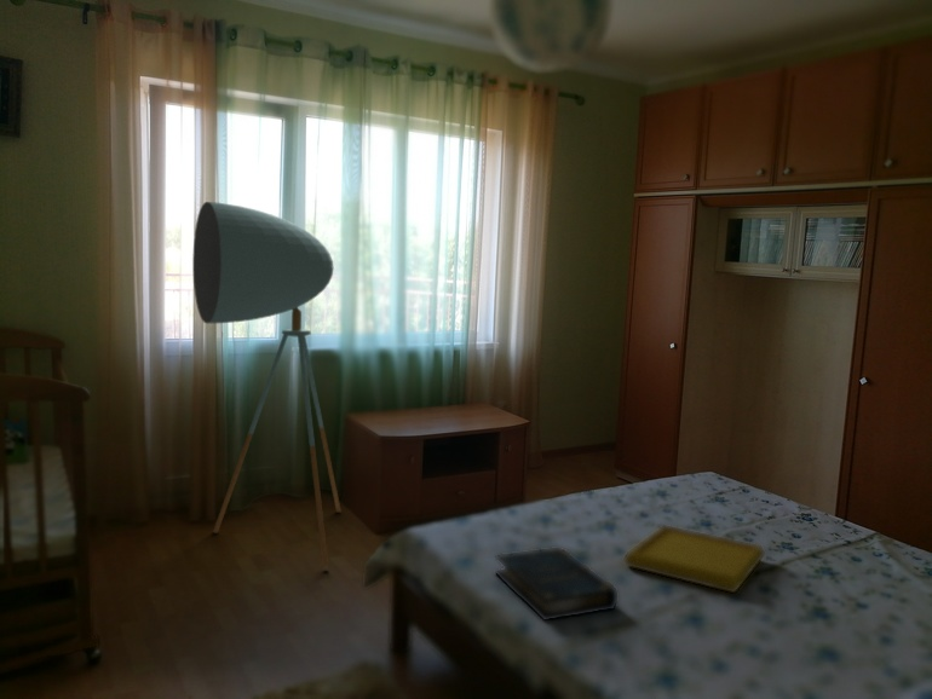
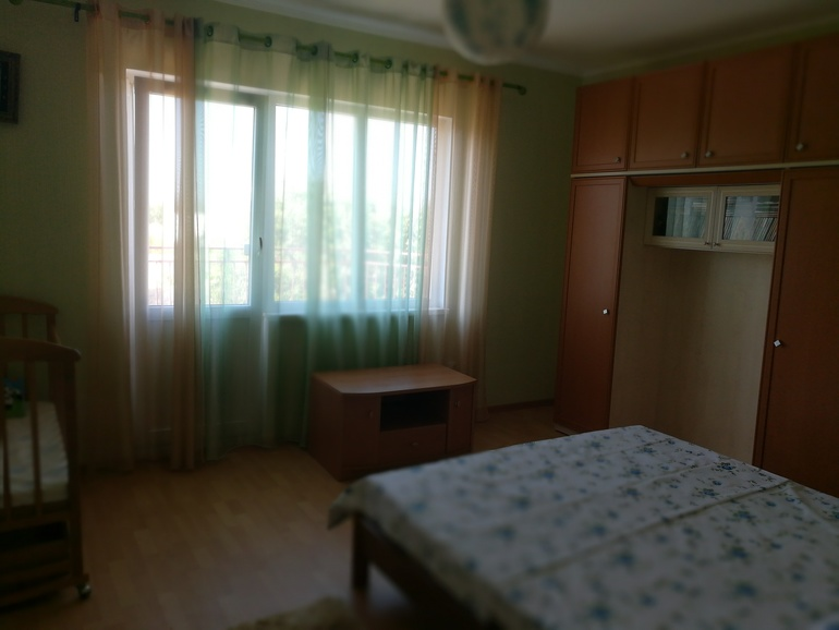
- book (553, 580)
- serving tray (695, 555)
- floor lamp (301, 375)
